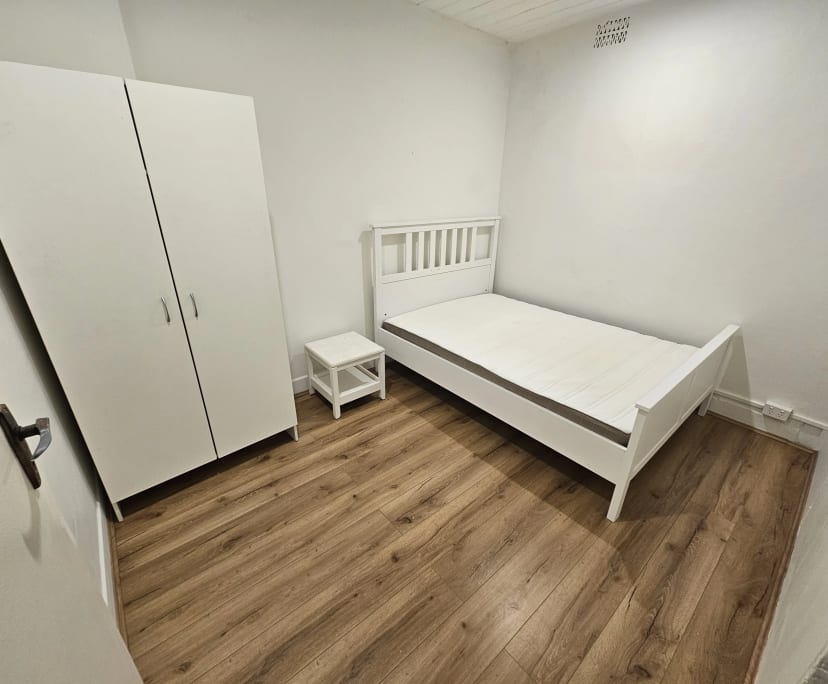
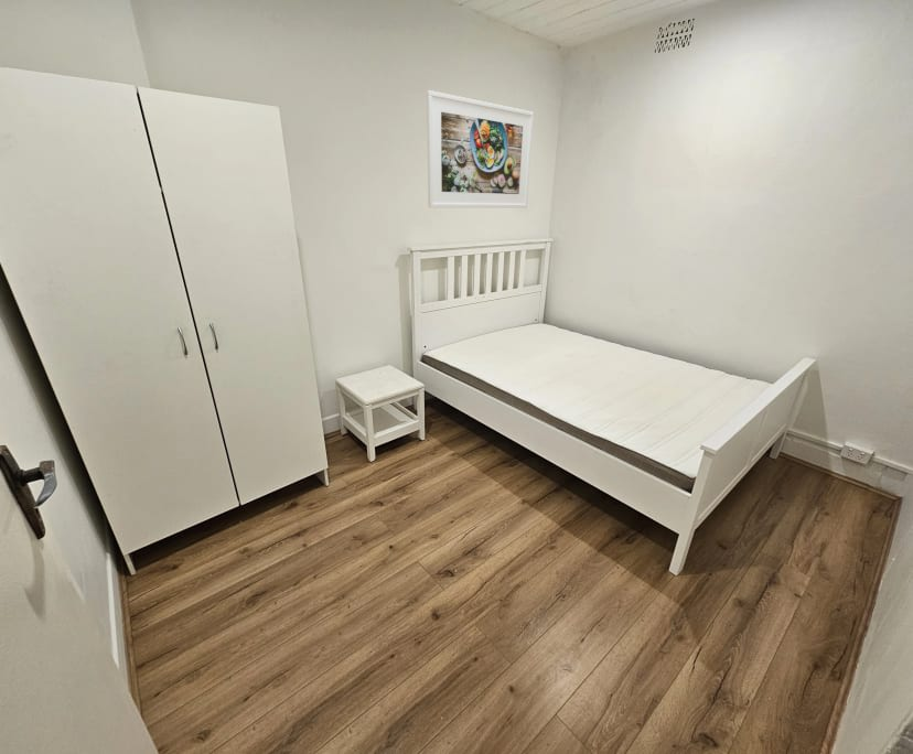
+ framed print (483, 157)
